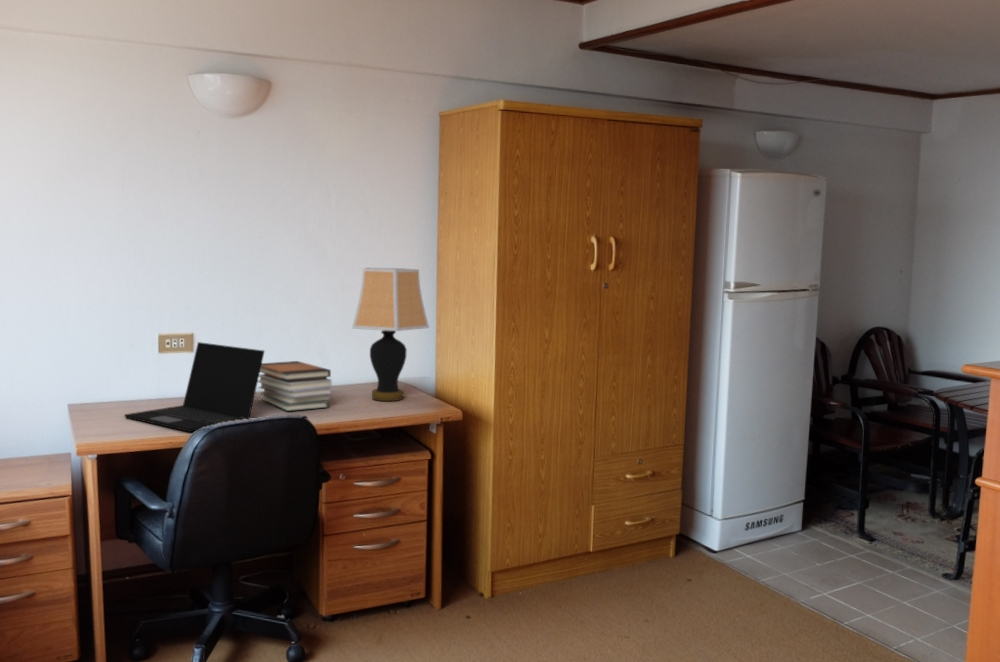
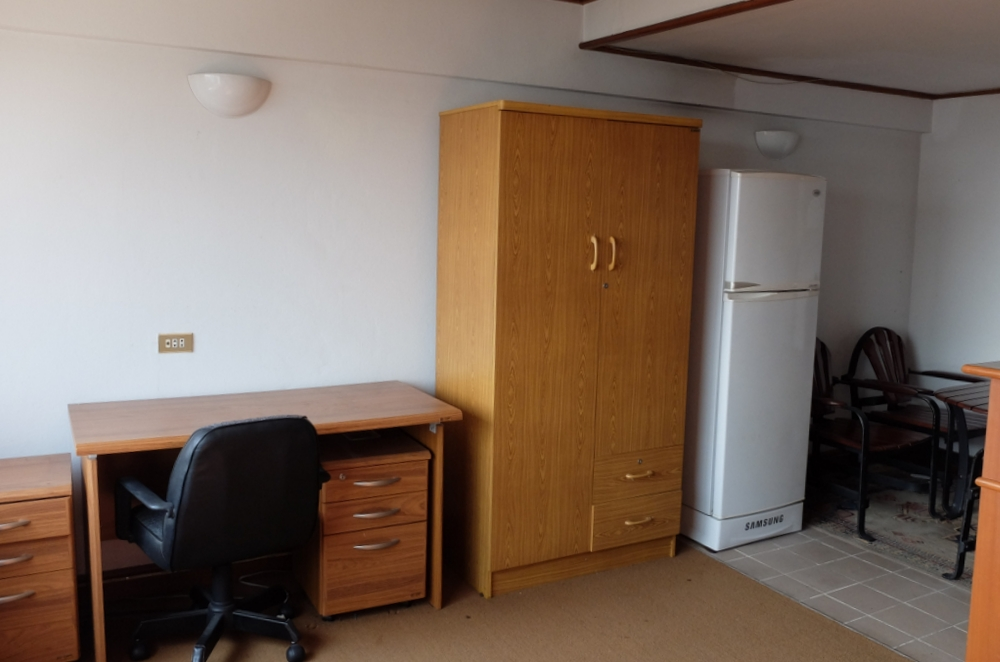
- book stack (293, 385)
- table lamp (392, 334)
- laptop (195, 384)
